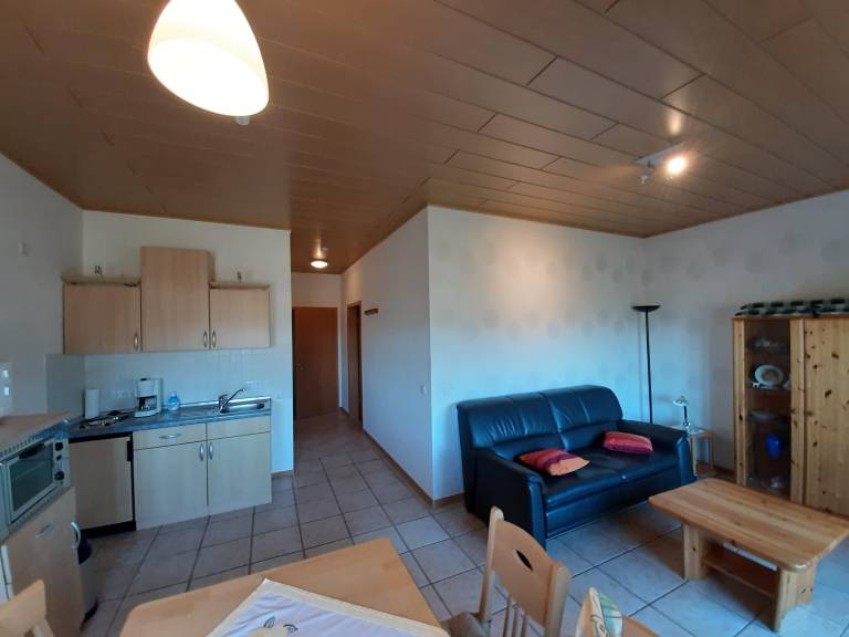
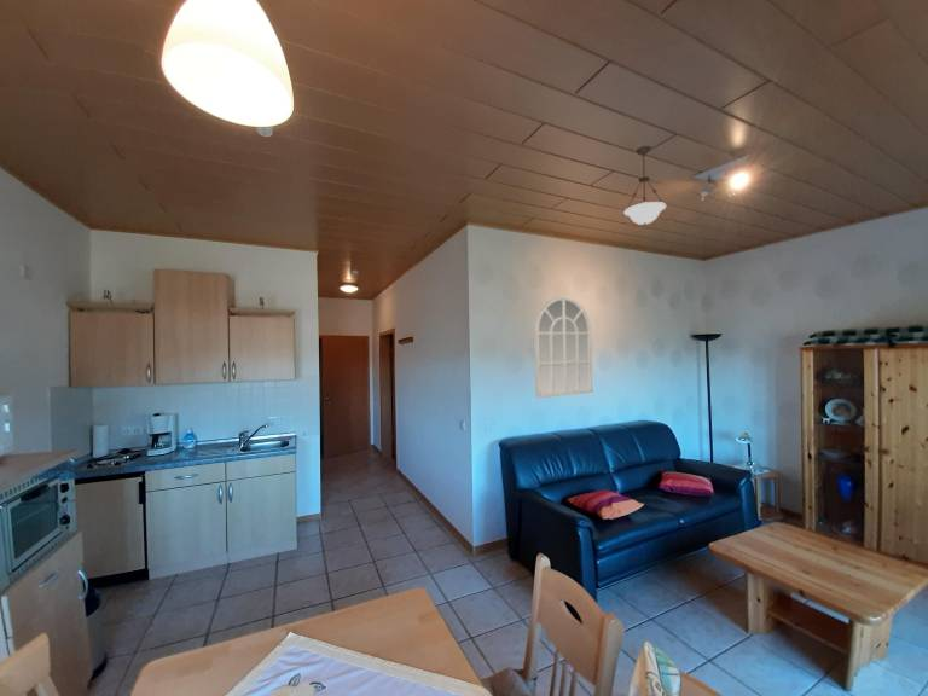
+ mirror (563, 346)
+ pendant light (644, 186)
